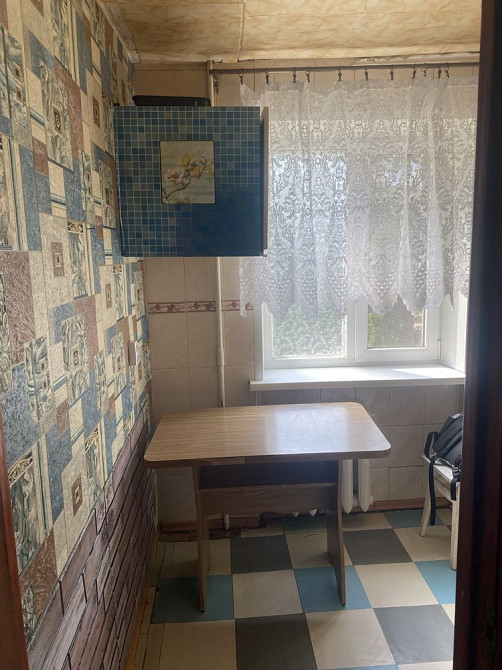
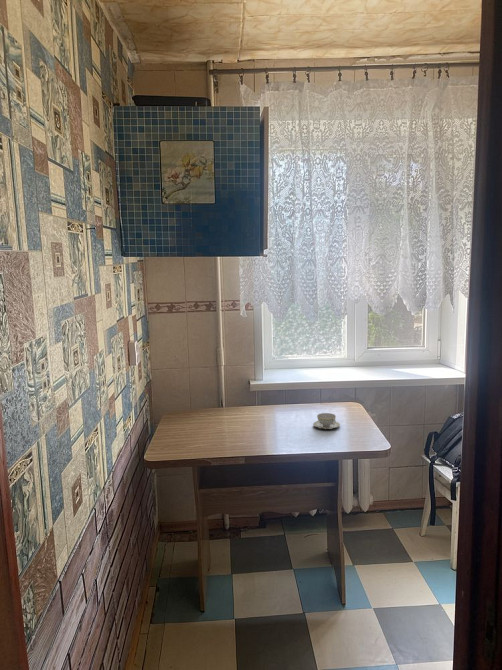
+ chinaware (326, 421)
